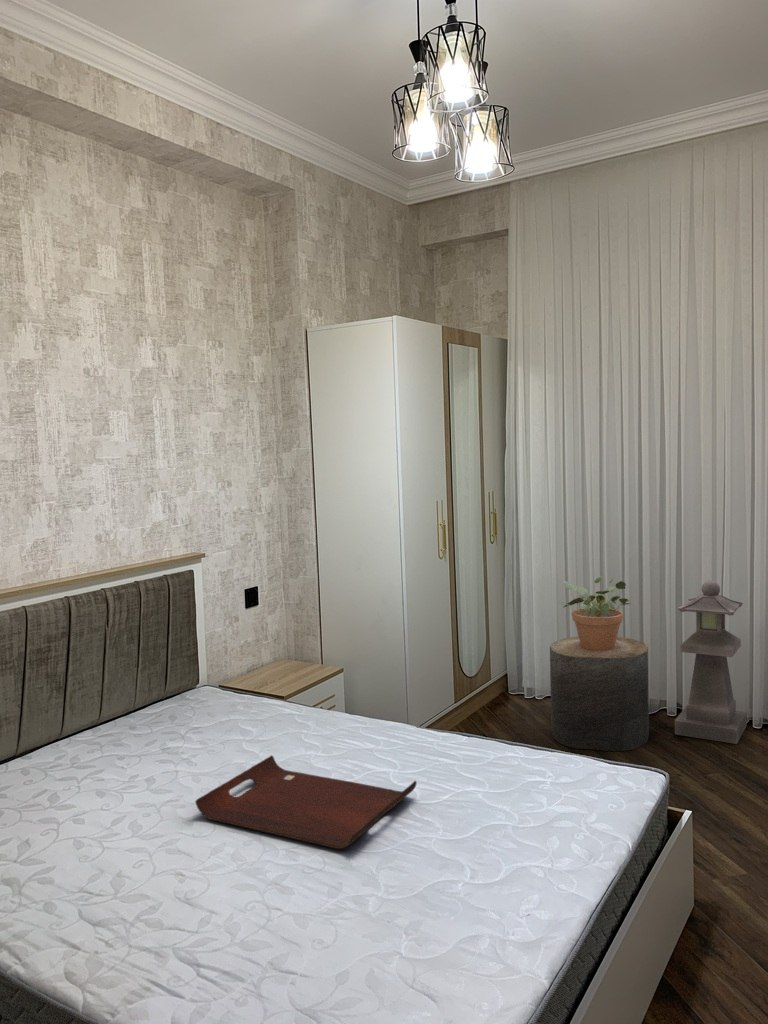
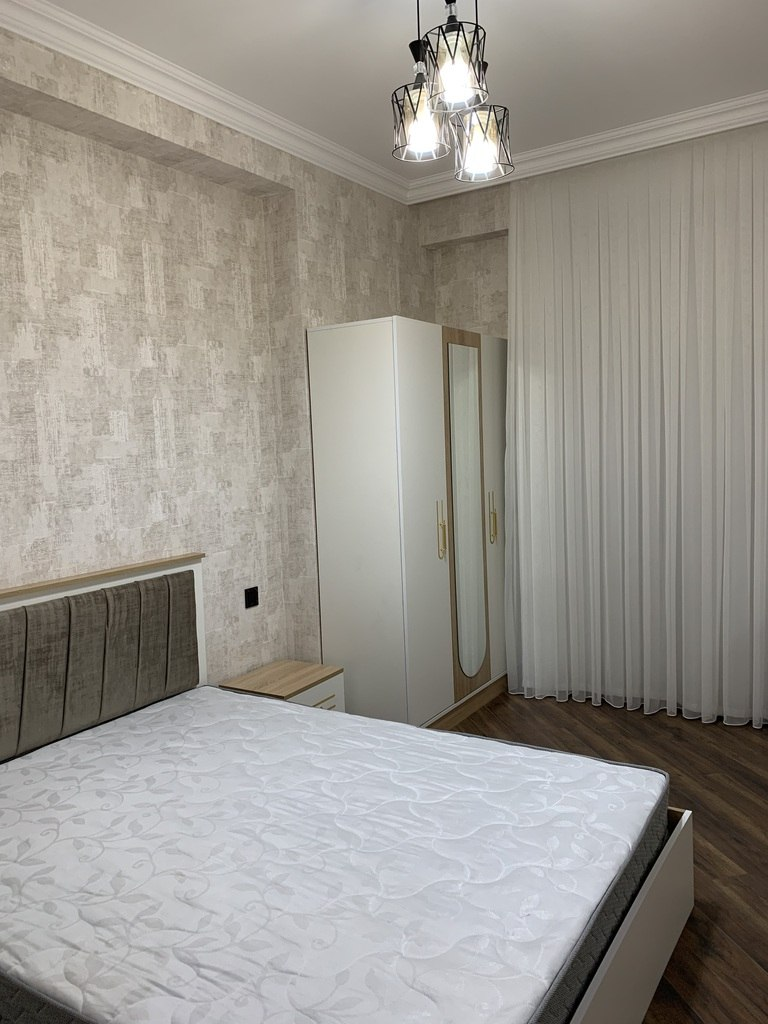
- stool (599, 690)
- serving tray (308, 798)
- potted plant (593, 613)
- lantern (710, 655)
